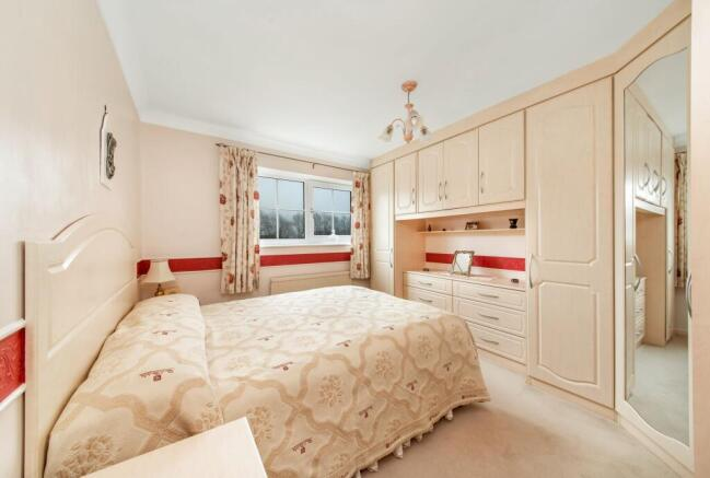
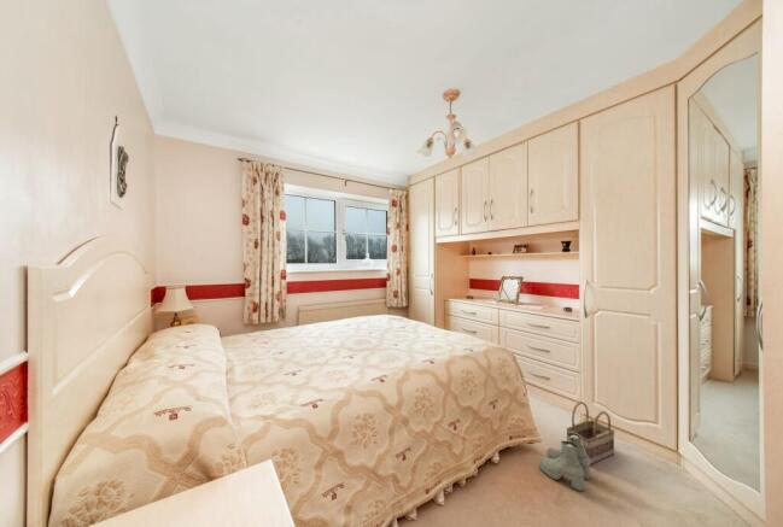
+ basket (590, 429)
+ boots (563, 453)
